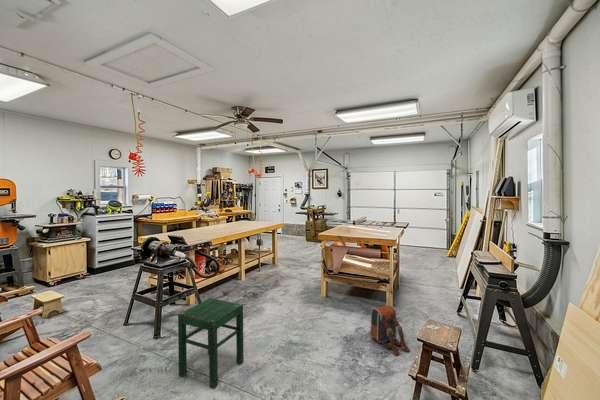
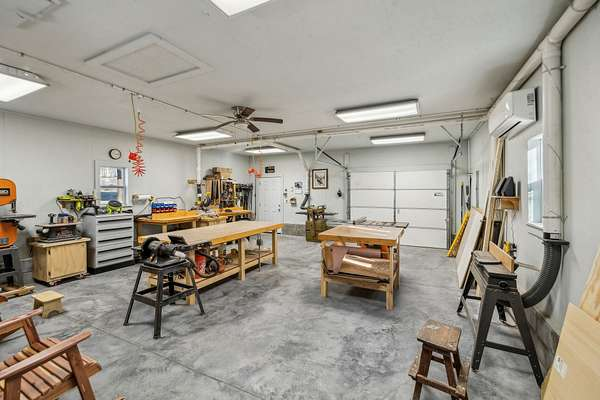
- backpack (386, 325)
- stool (212, 338)
